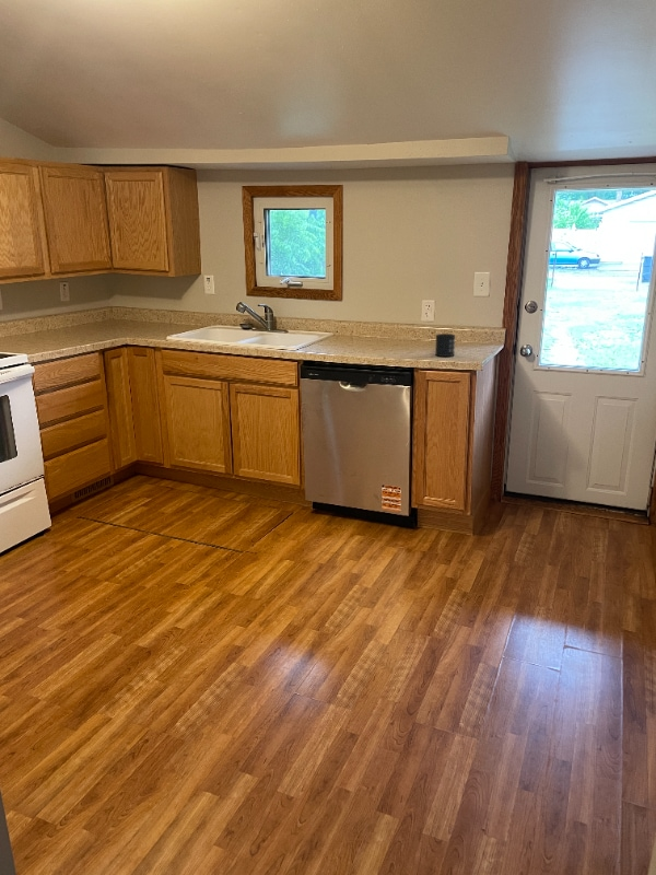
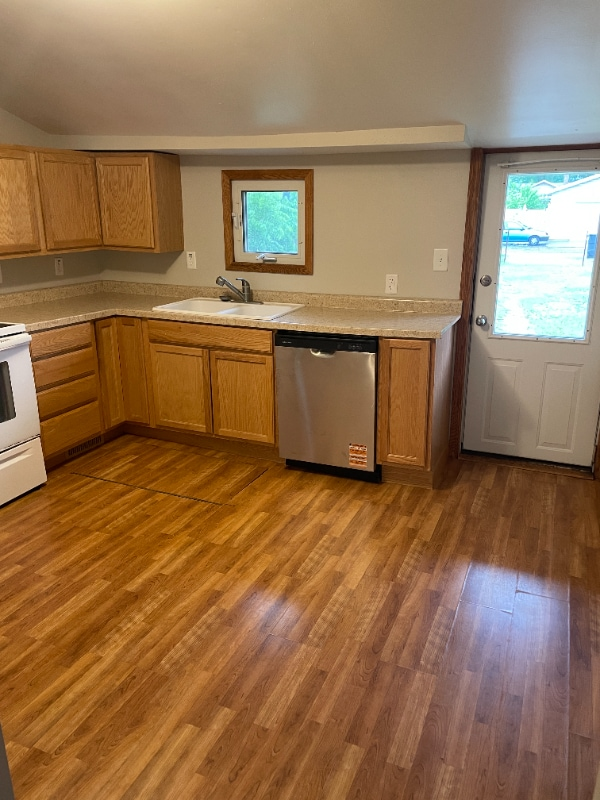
- mug (445, 345)
